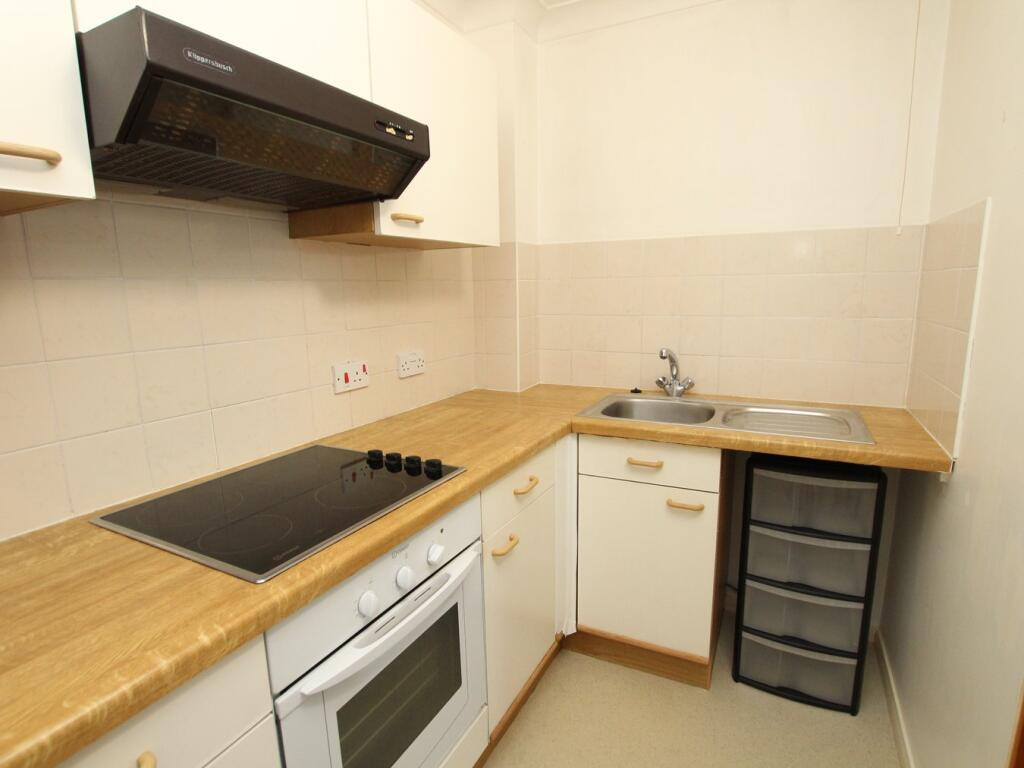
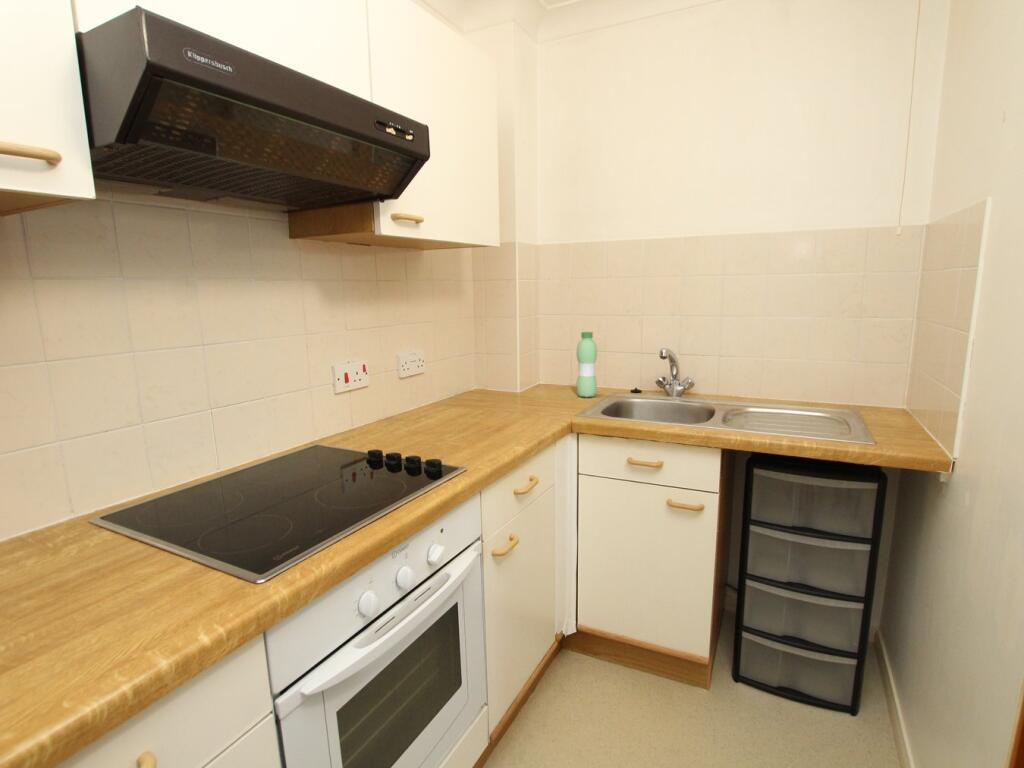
+ water bottle (586, 364)
